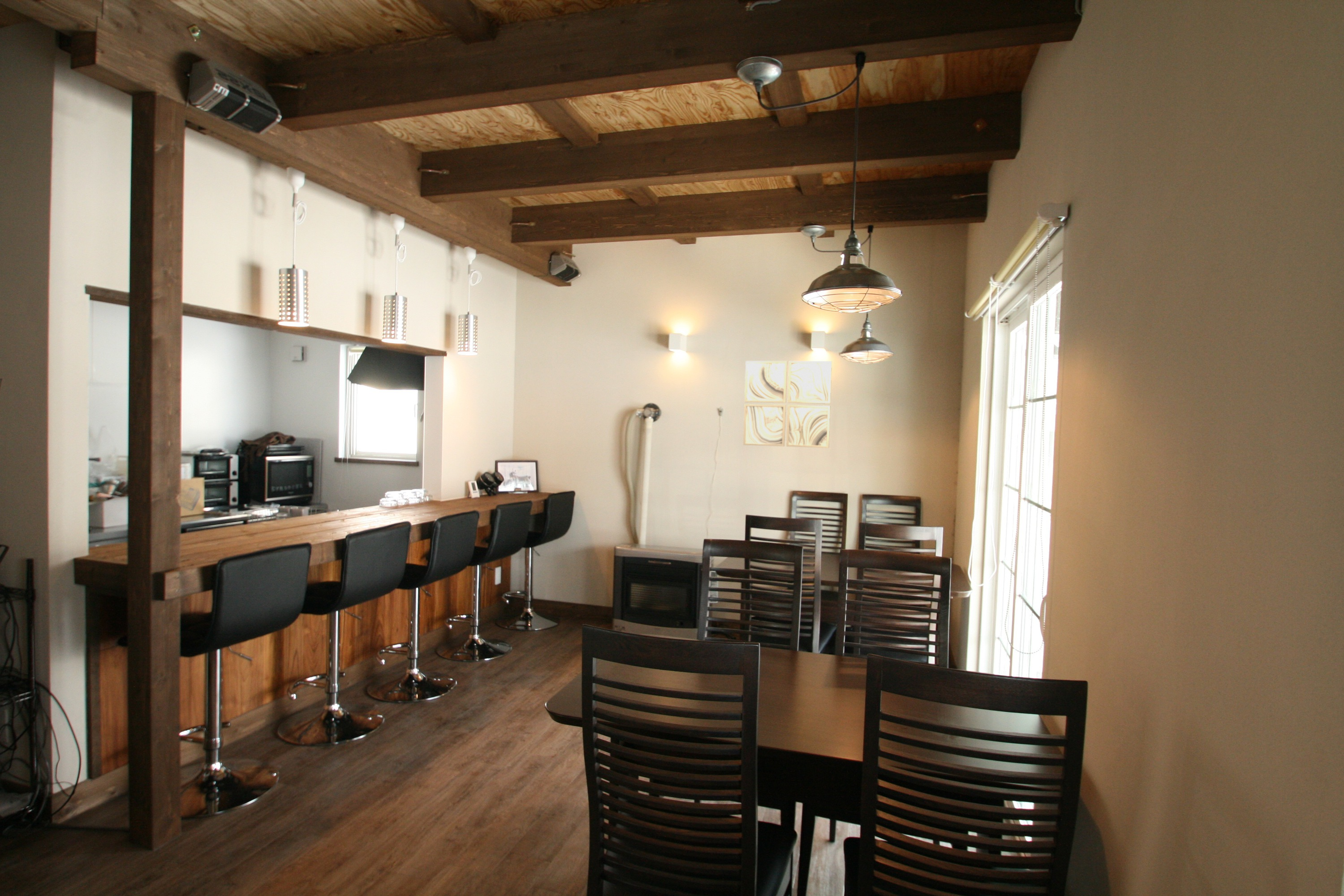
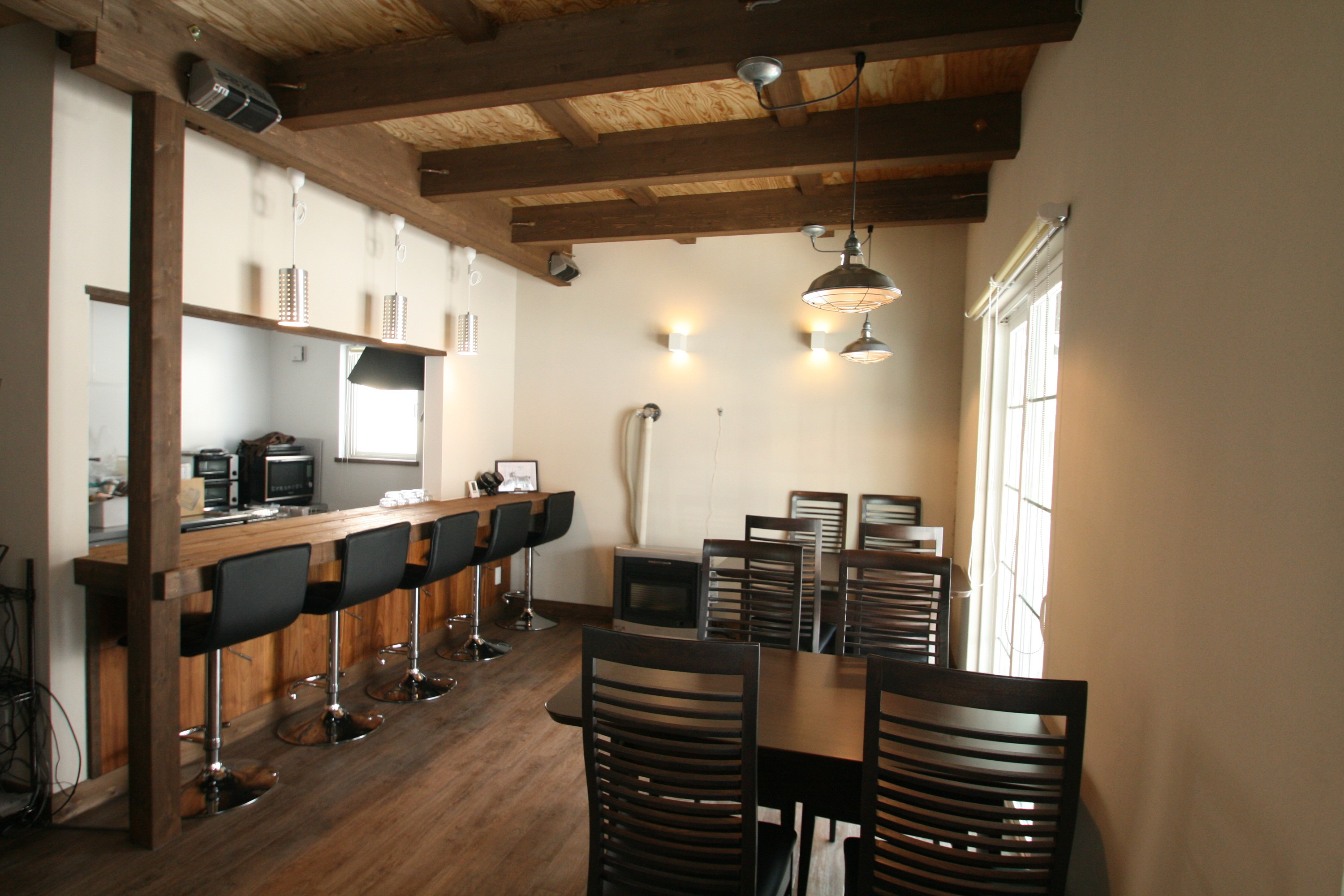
- wall art (788, 405)
